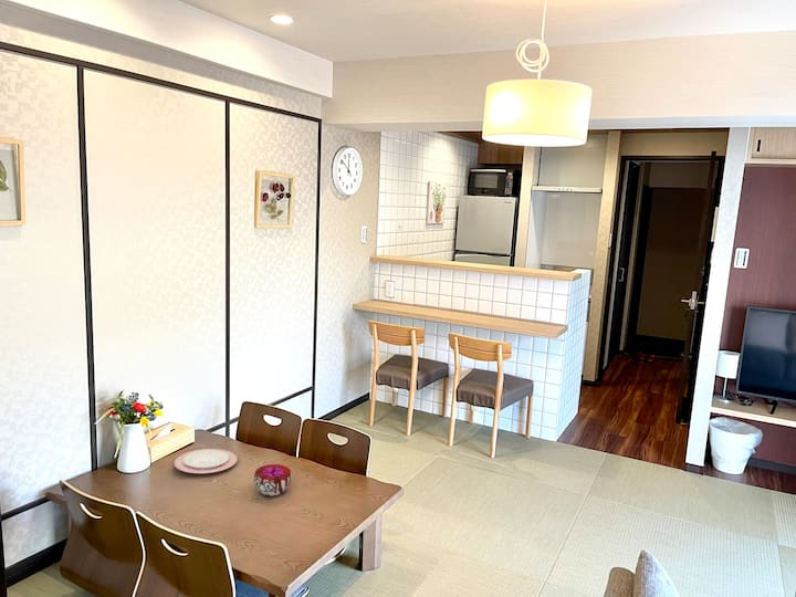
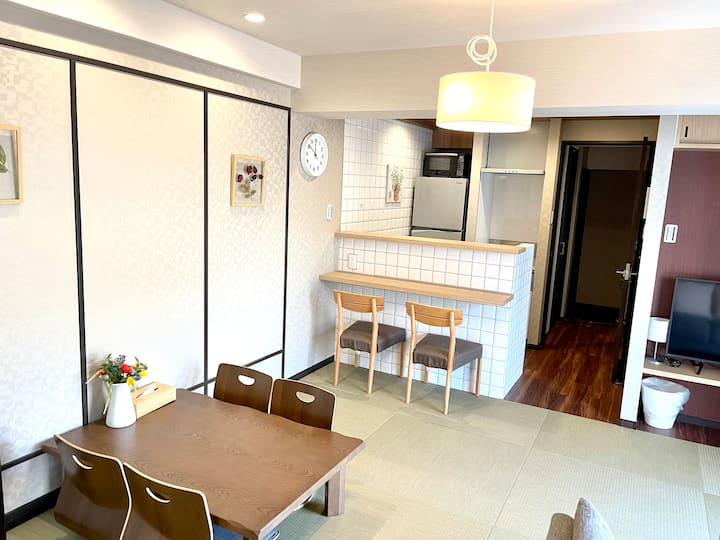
- plate (206, 461)
- decorative bowl (272, 482)
